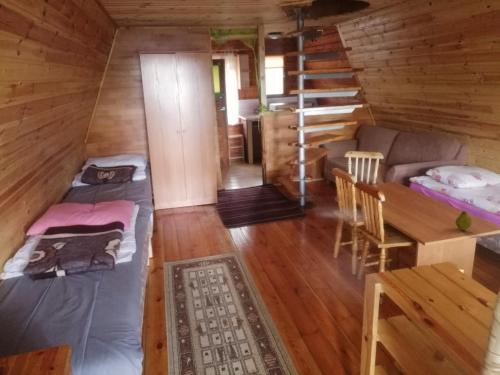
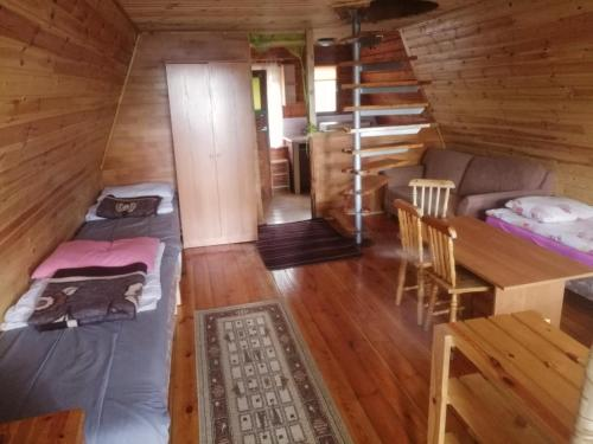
- fruit (463, 219)
